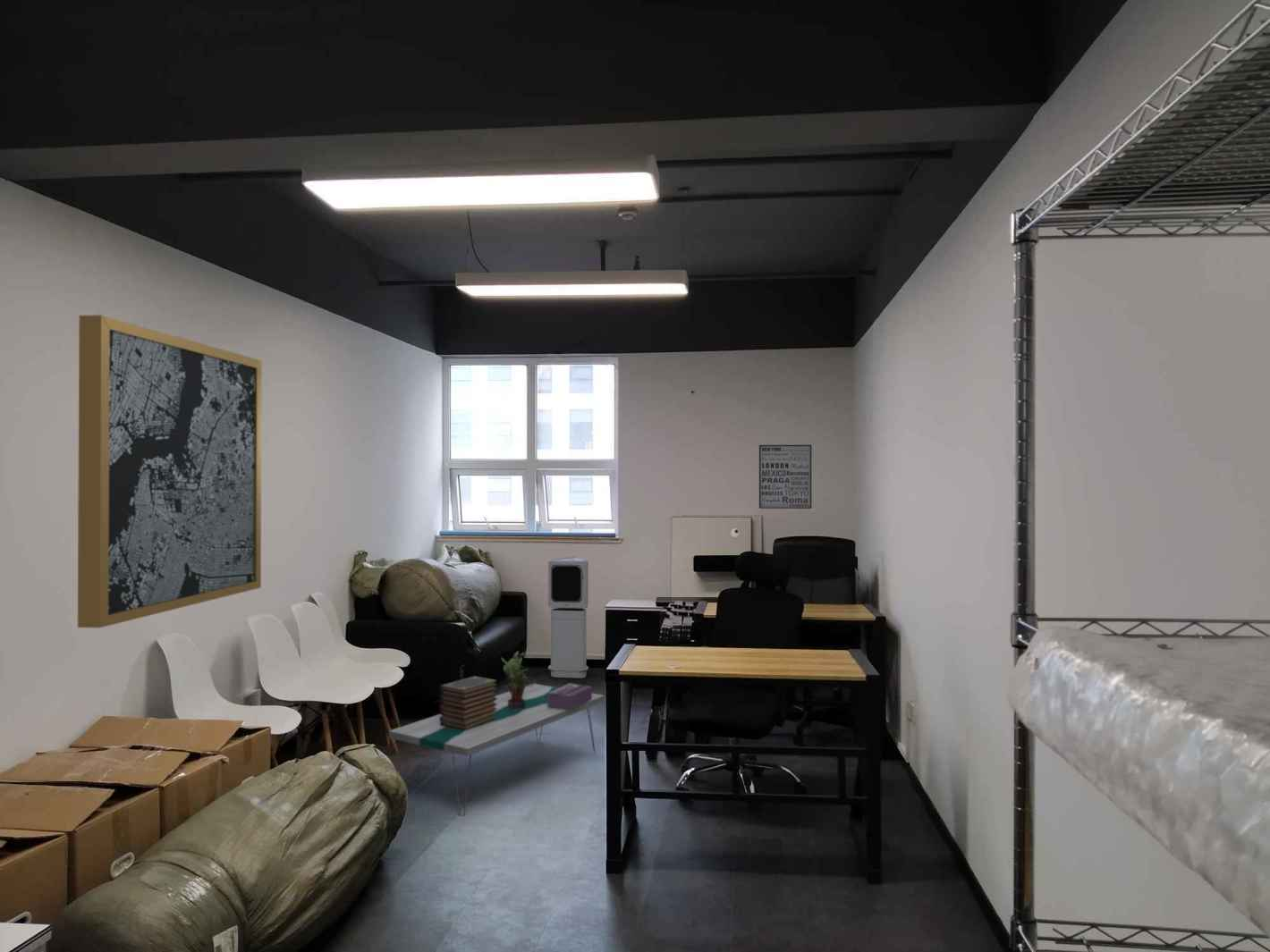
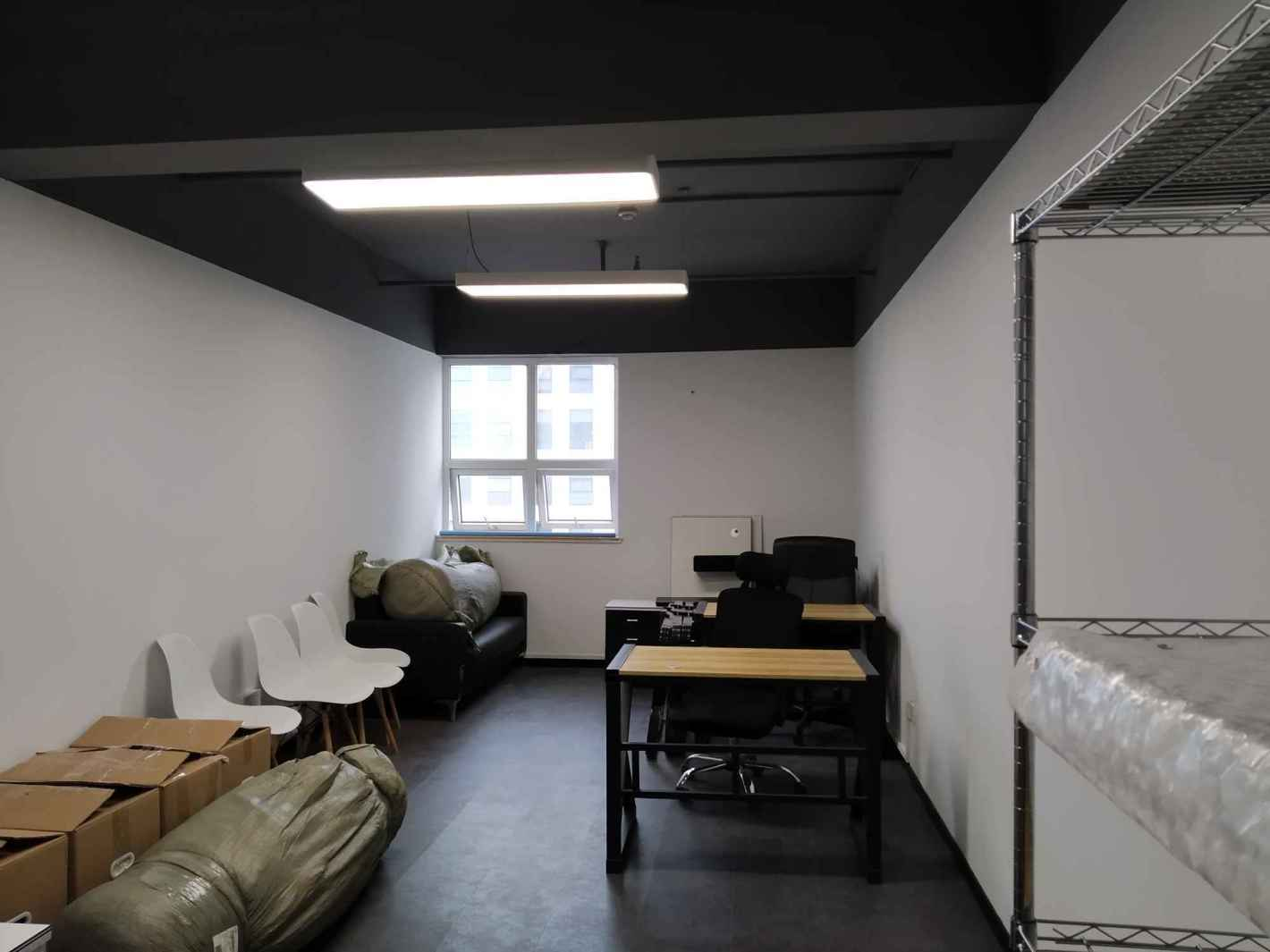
- wall art (784, 476)
- tissue box (570, 695)
- wall art (183, 473)
- air purifier (571, 616)
- book stack (469, 702)
- coffee table (504, 741)
- potted plant (517, 679)
